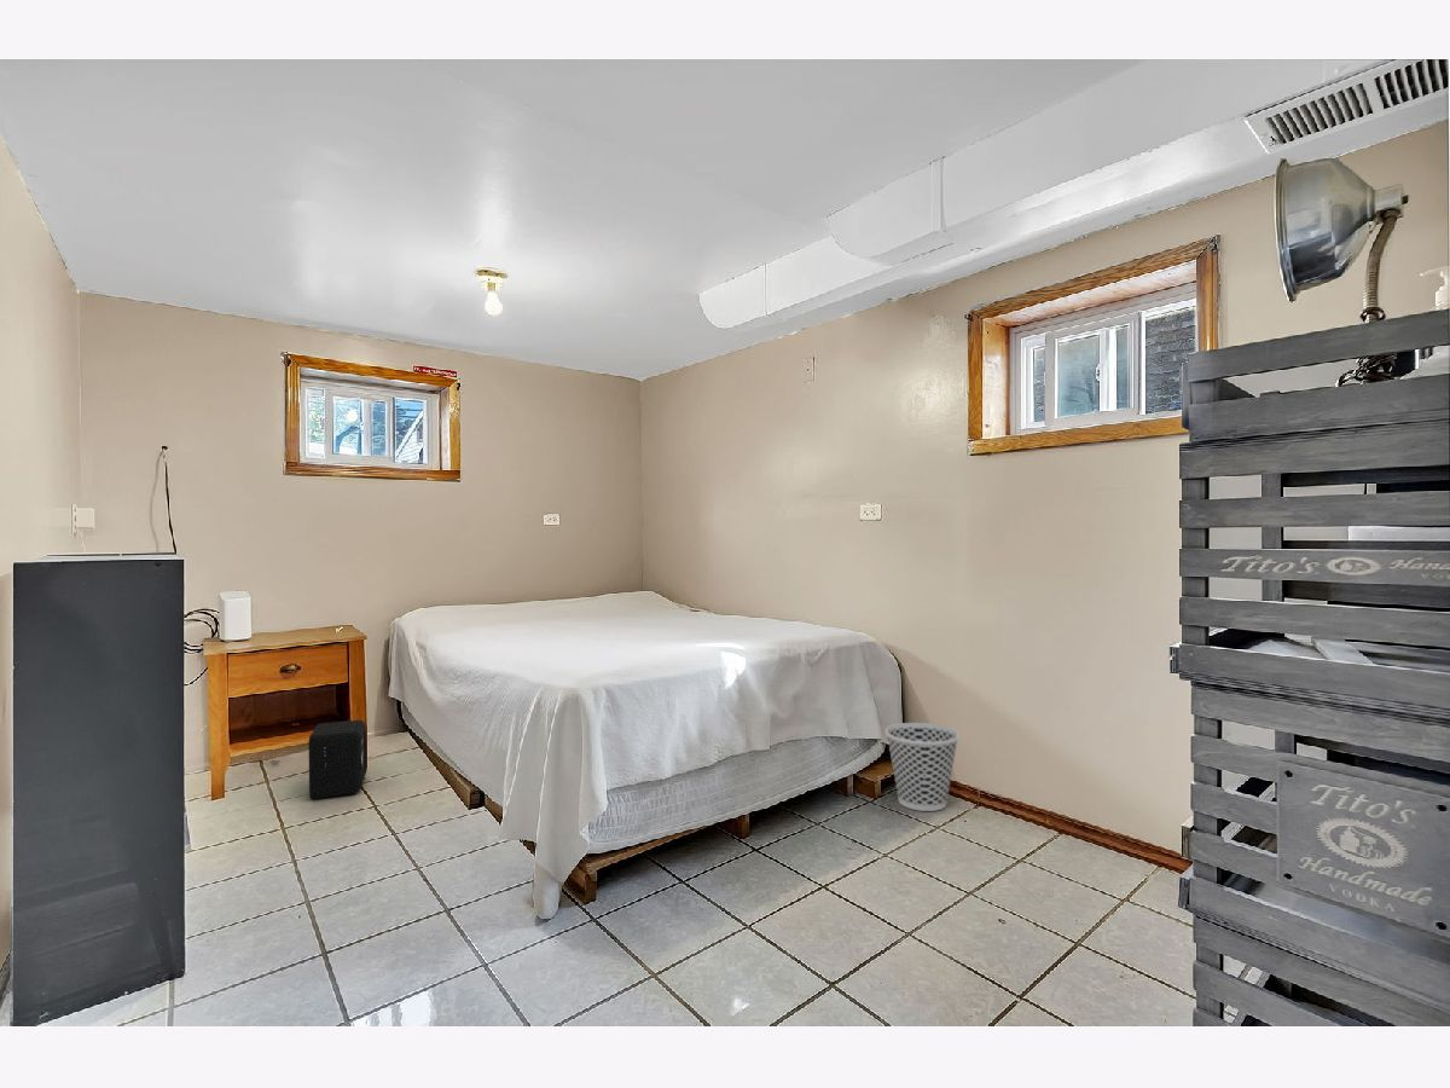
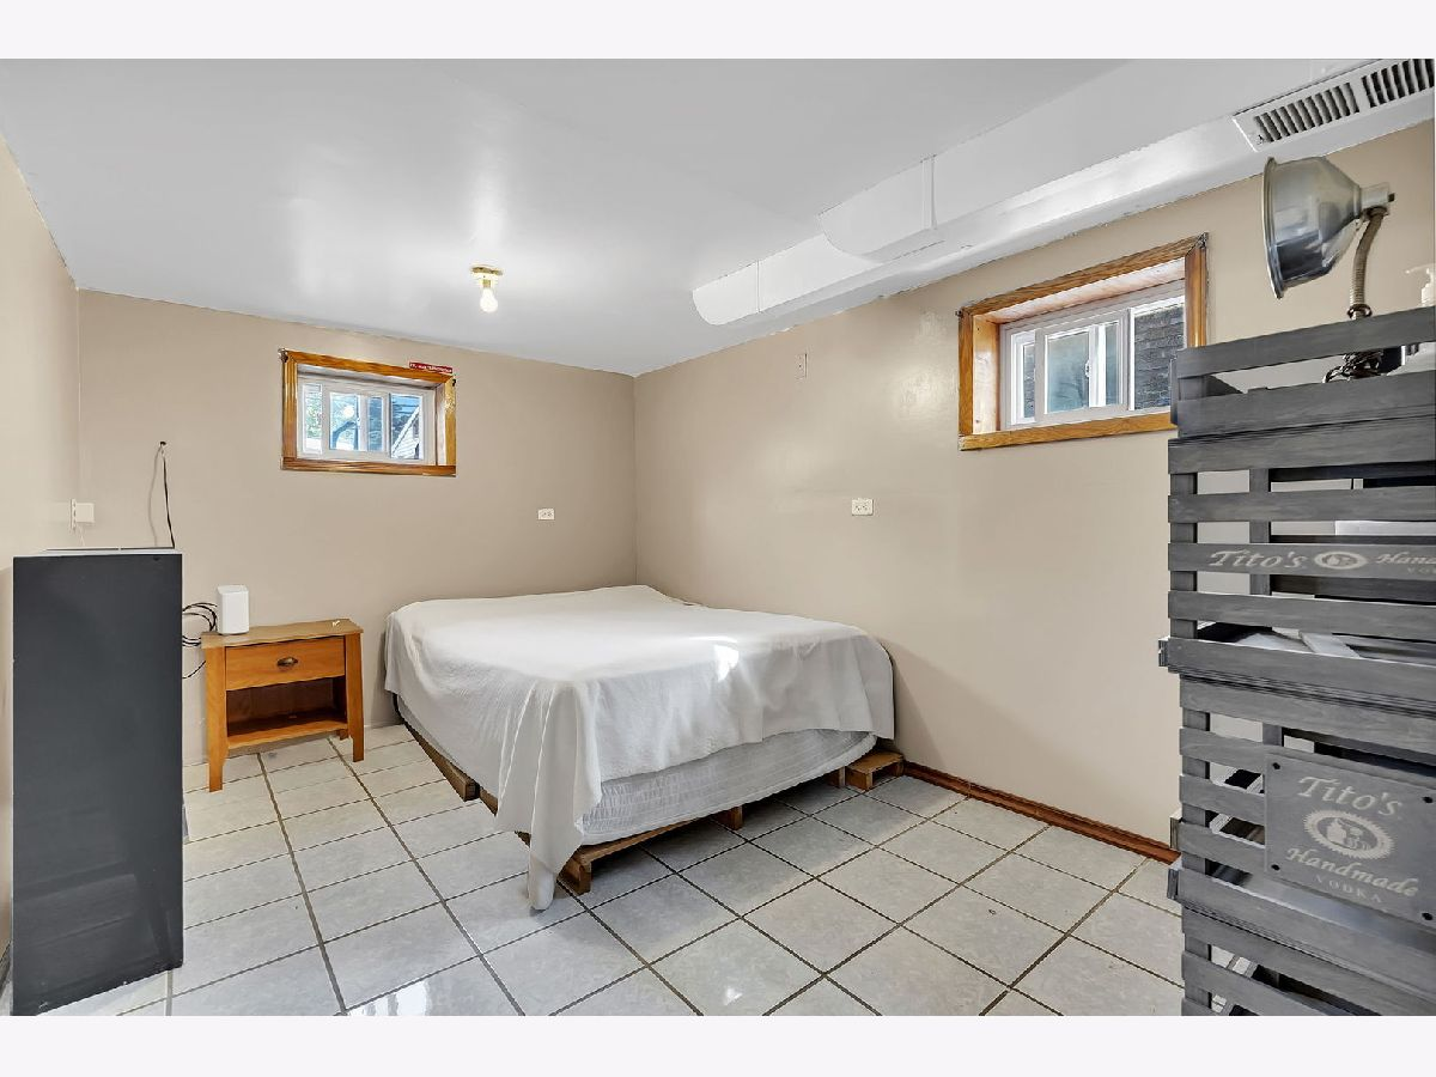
- wastebasket (922, 766)
- air purifier (340, 757)
